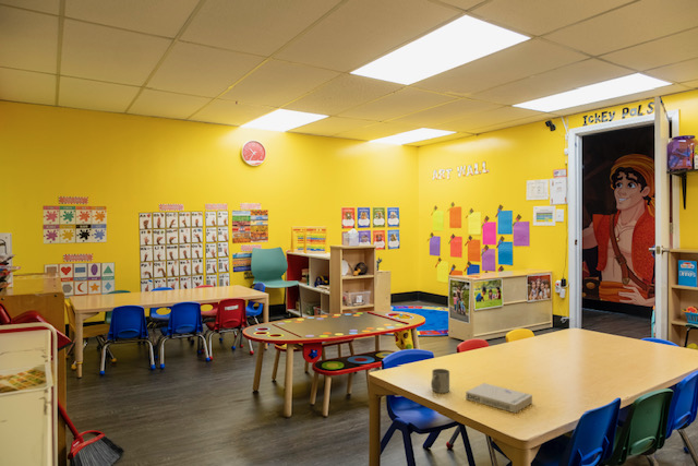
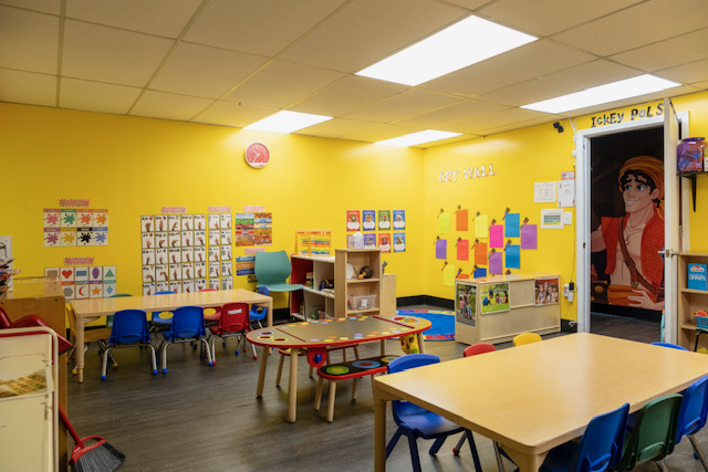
- mug (438, 381)
- book (498, 396)
